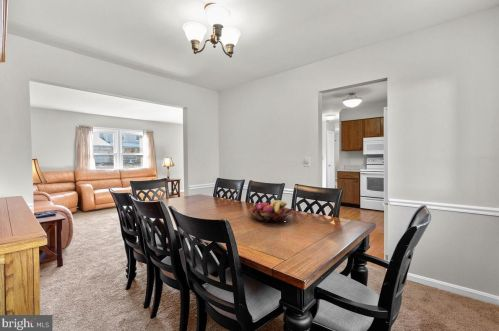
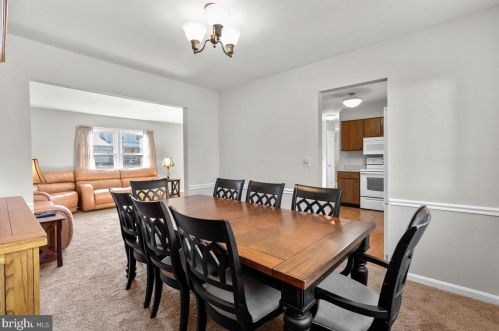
- fruit basket (271, 210)
